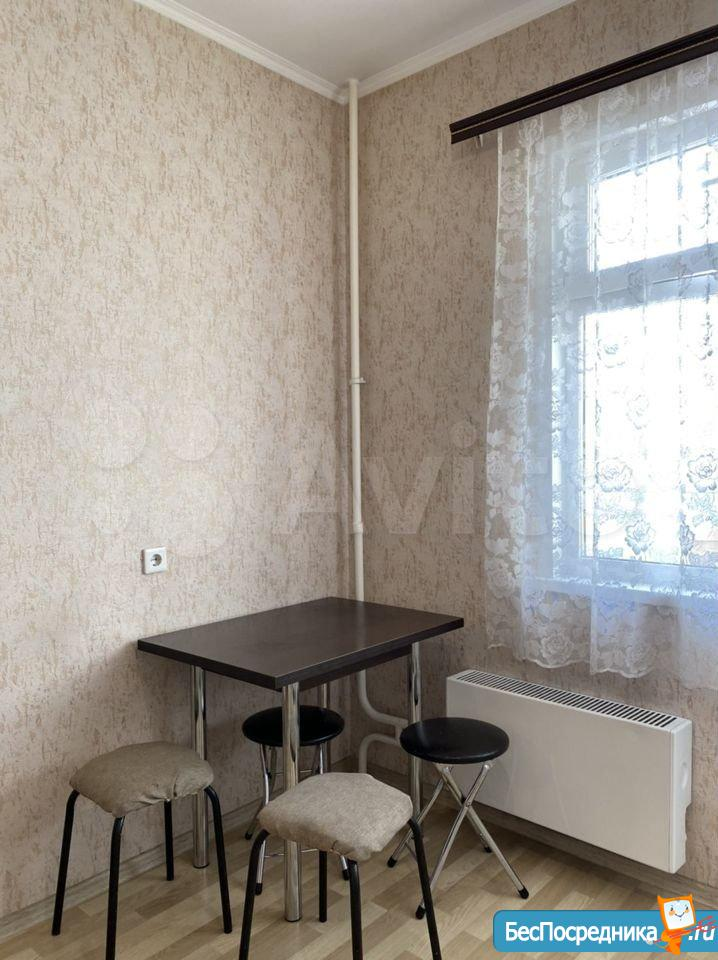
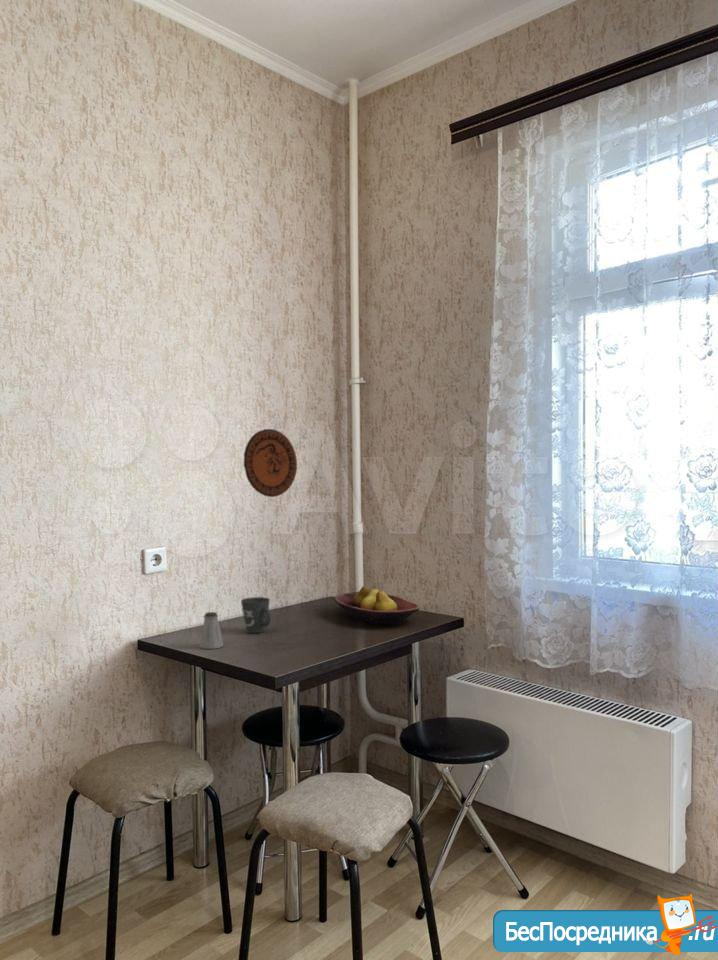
+ mug (258, 616)
+ fruit bowl (375, 603)
+ saltshaker (211, 629)
+ decorative plate (270, 462)
